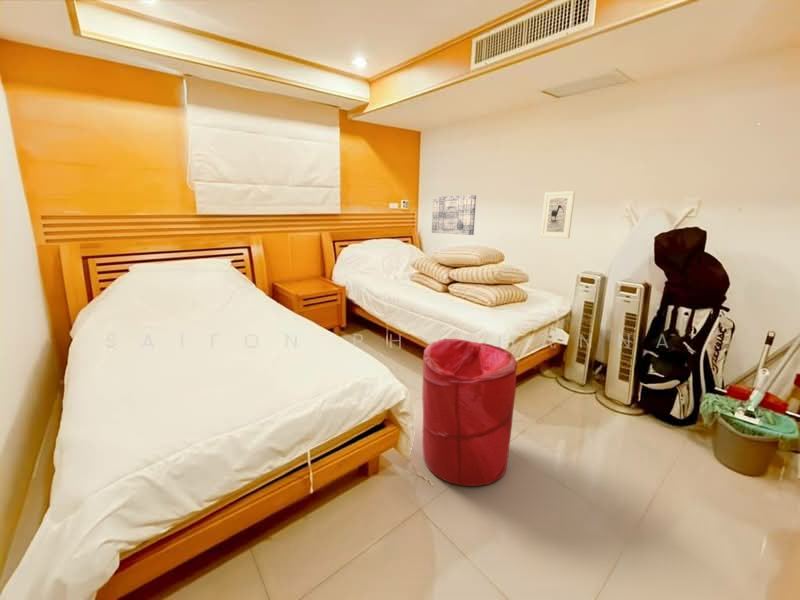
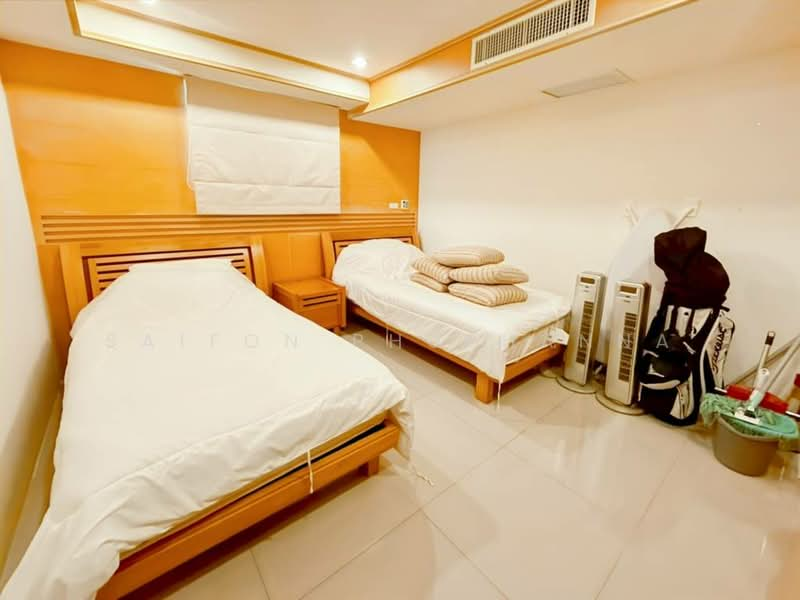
- laundry hamper (466, 407)
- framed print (557, 215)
- wall art (452, 215)
